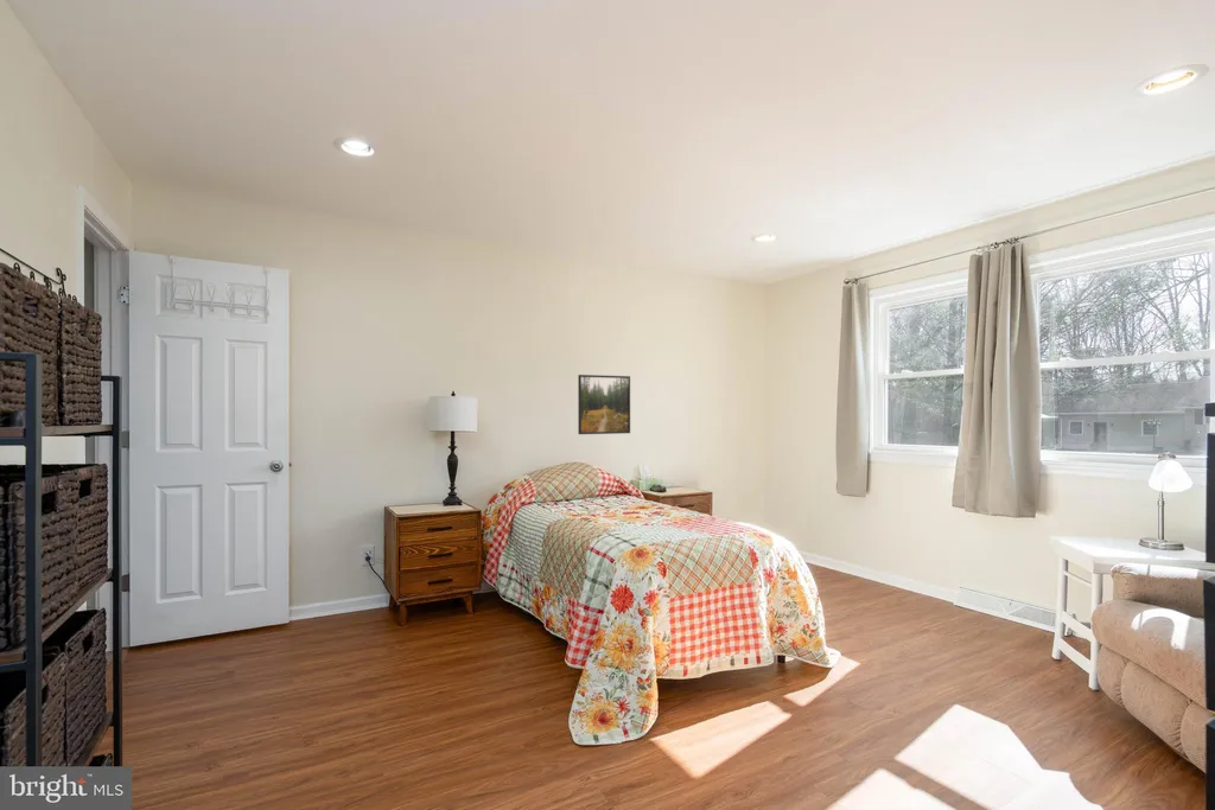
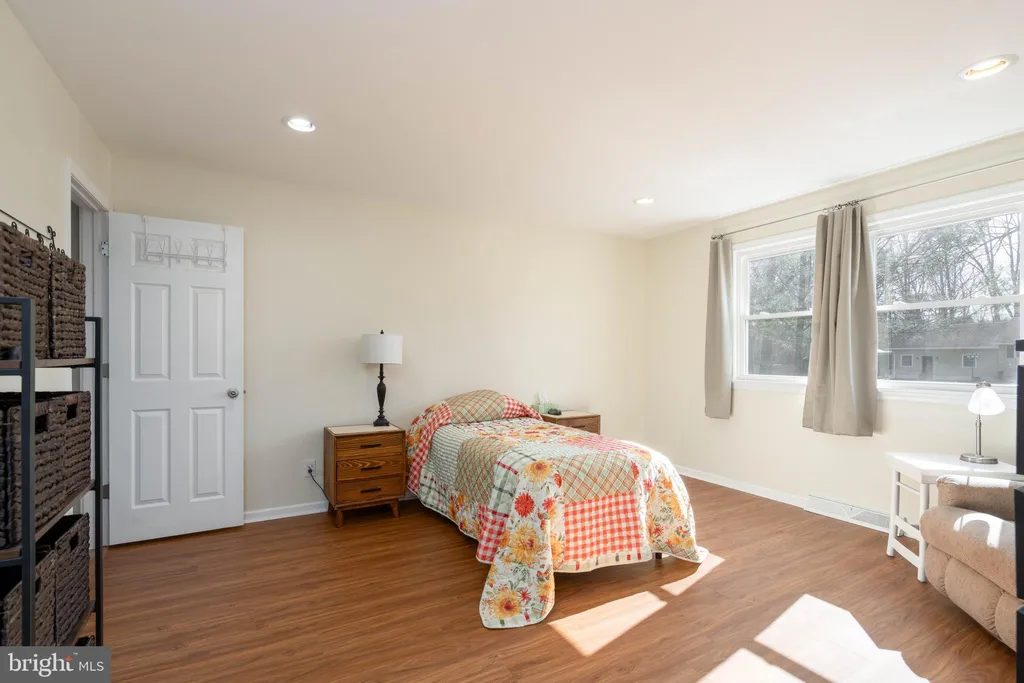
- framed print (604, 404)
